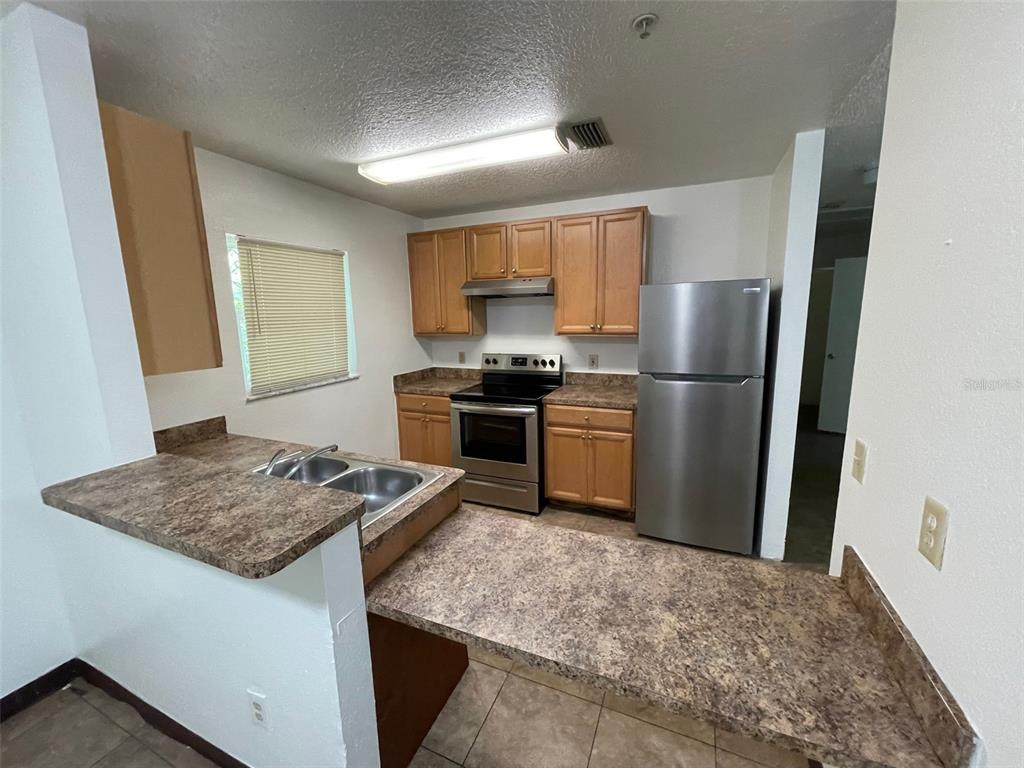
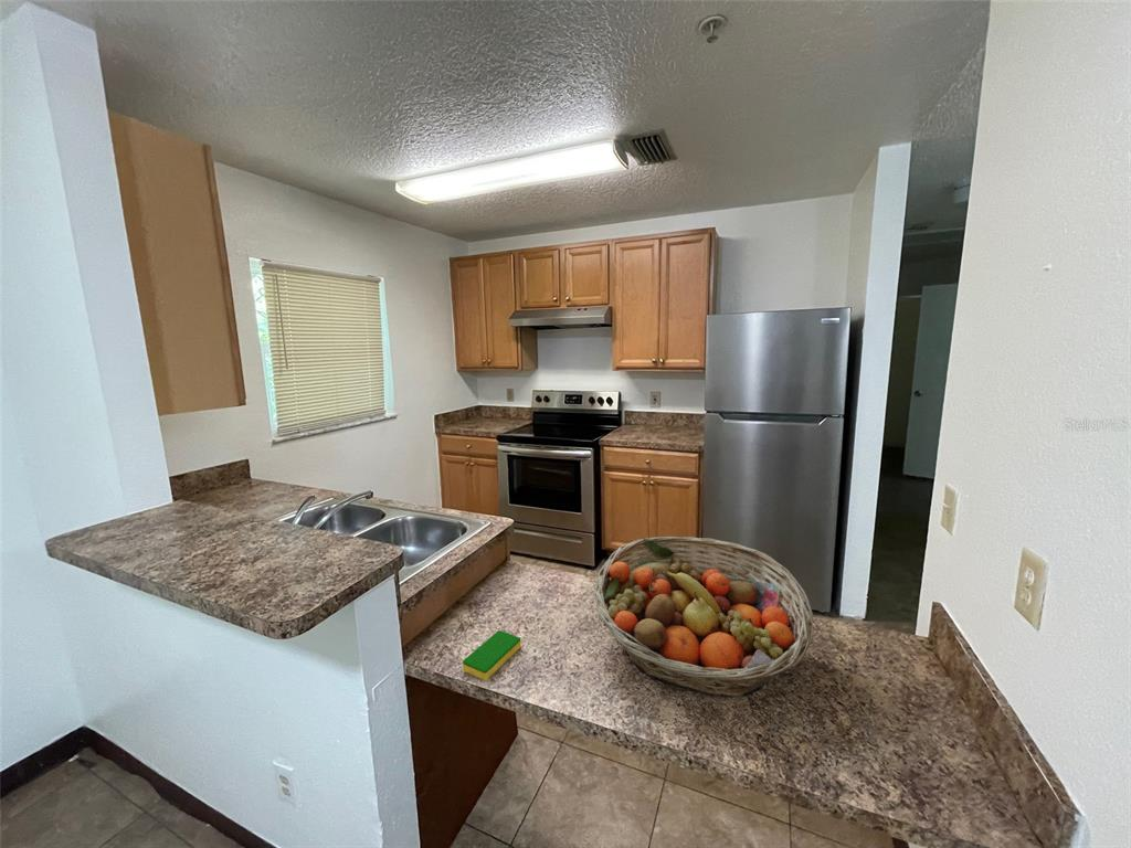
+ fruit basket (695, 607)
+ dish sponge (493, 653)
